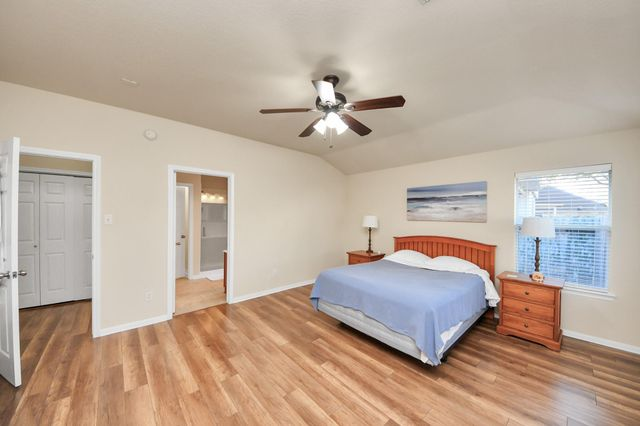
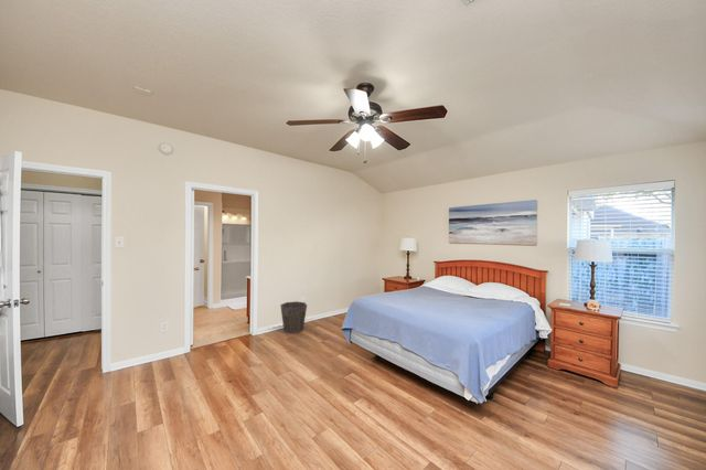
+ waste bin (293, 317)
